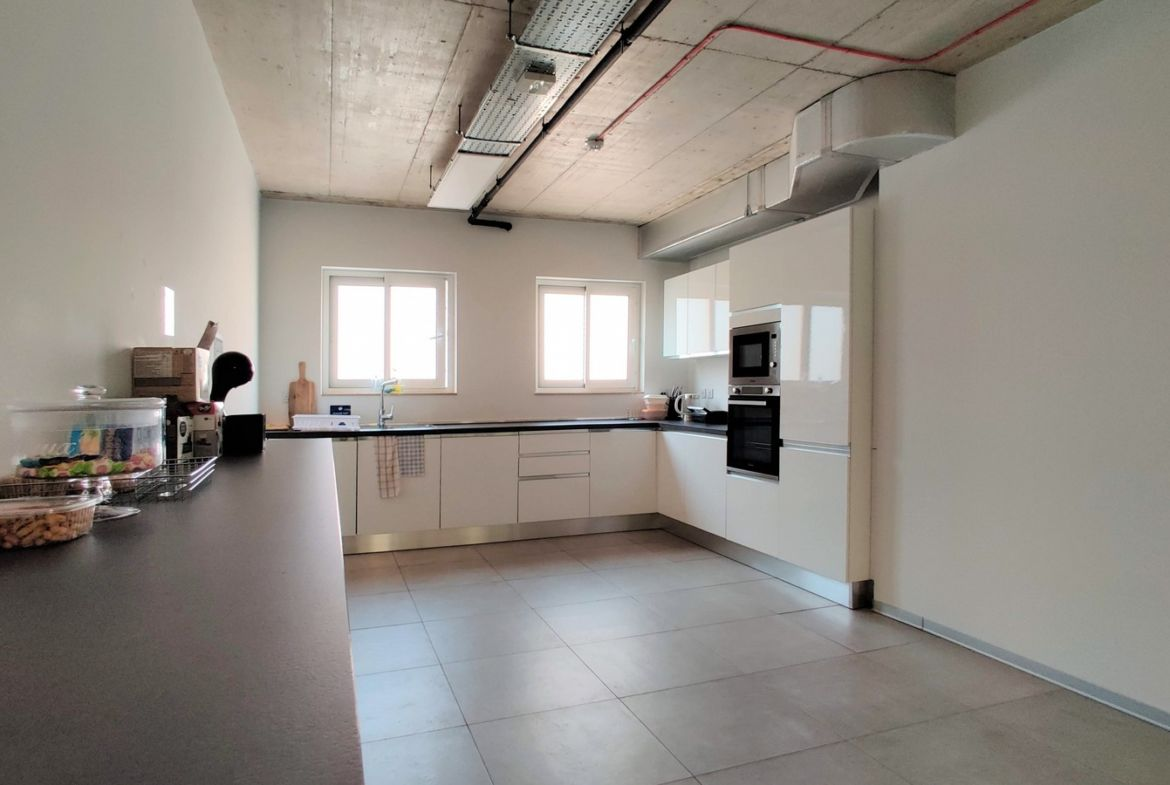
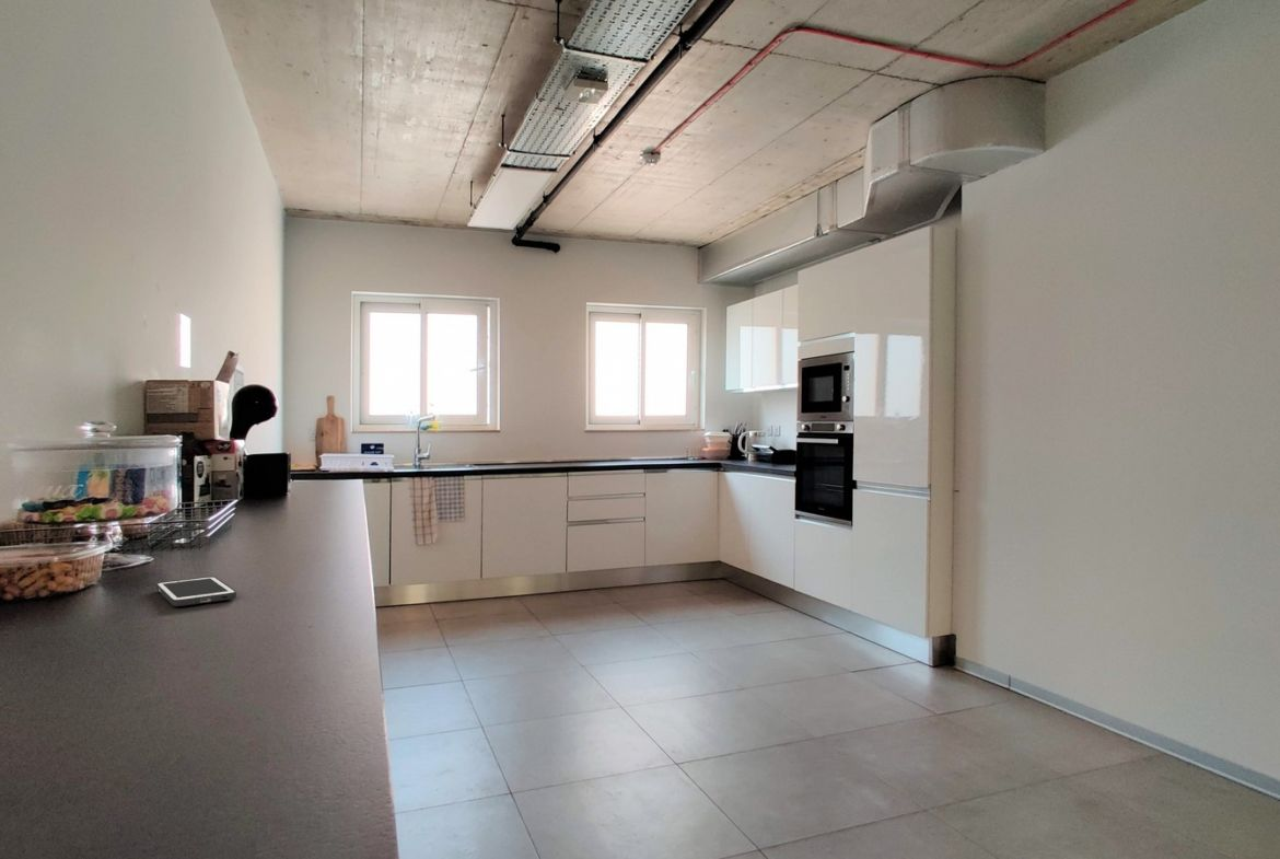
+ cell phone (195, 590)
